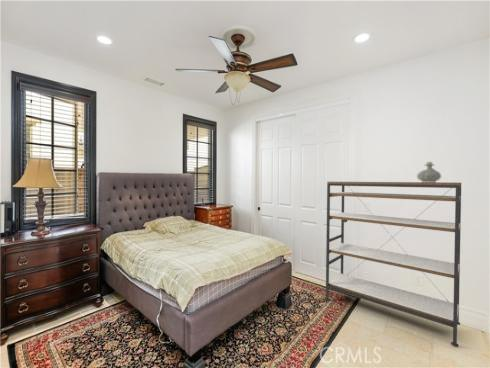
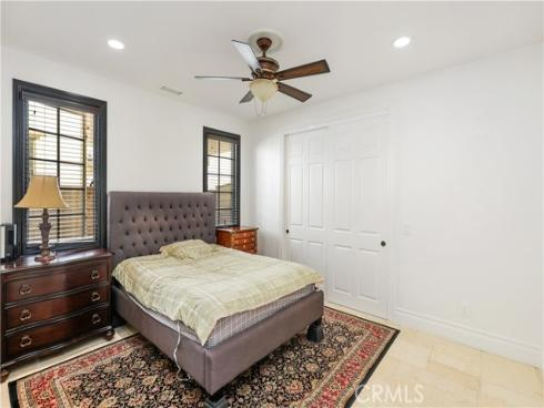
- shelving unit (386, 242)
- ceramic vessel (429, 171)
